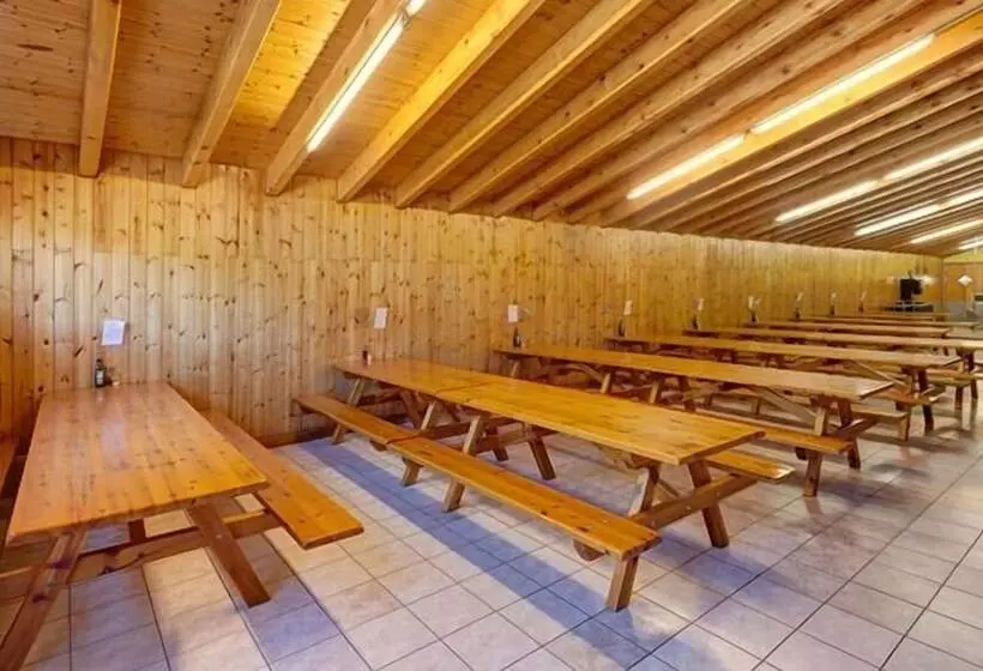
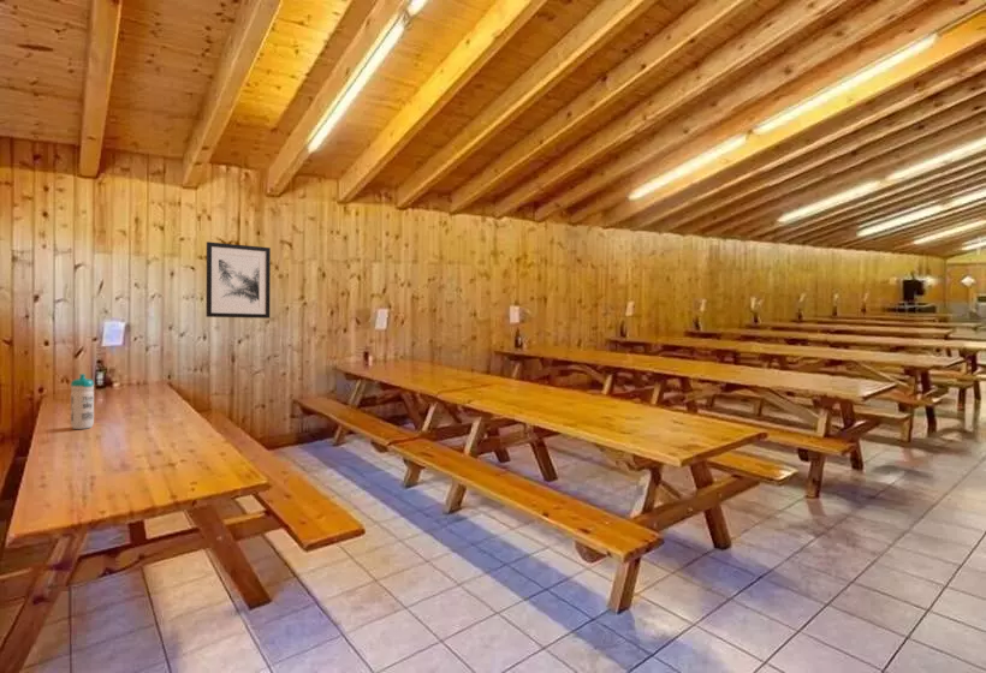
+ wall art (238, 281)
+ water bottle (82, 400)
